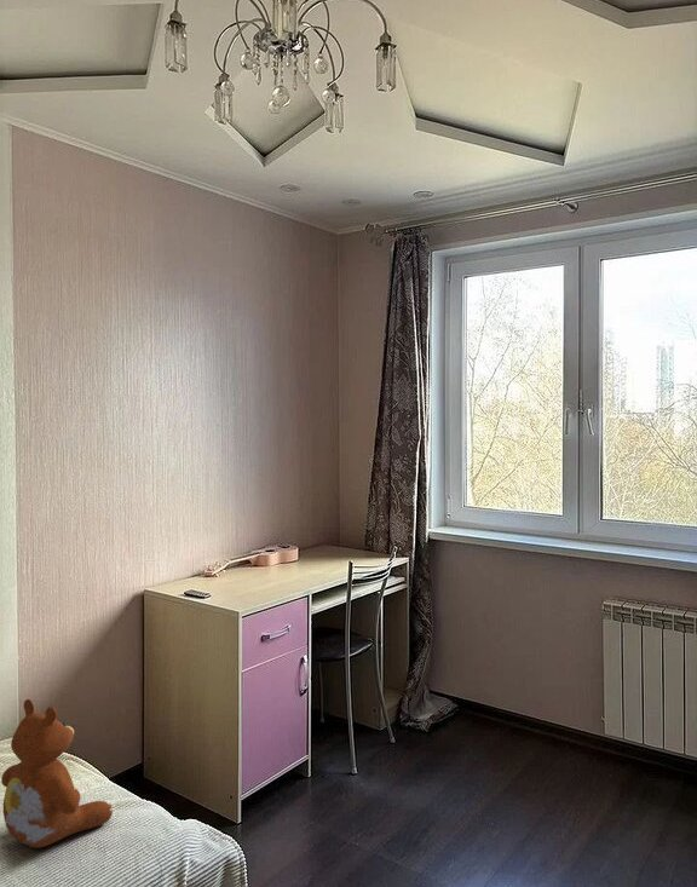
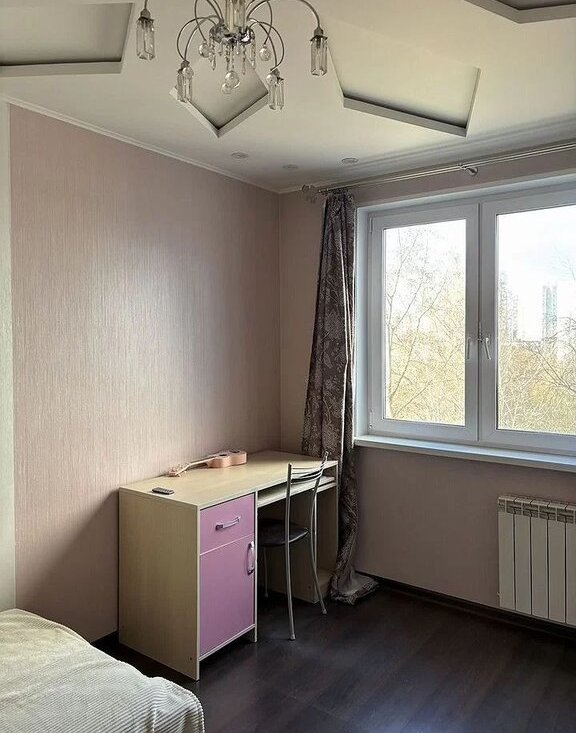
- teddy bear (57, 764)
